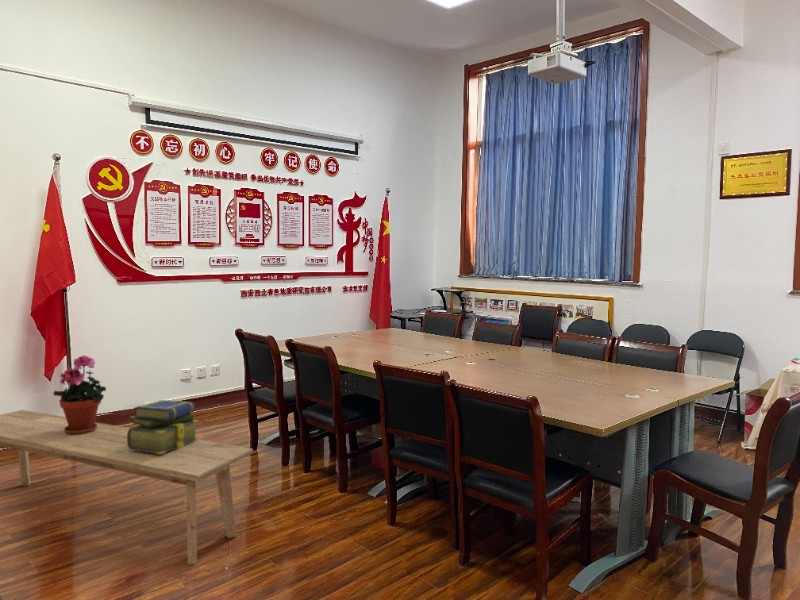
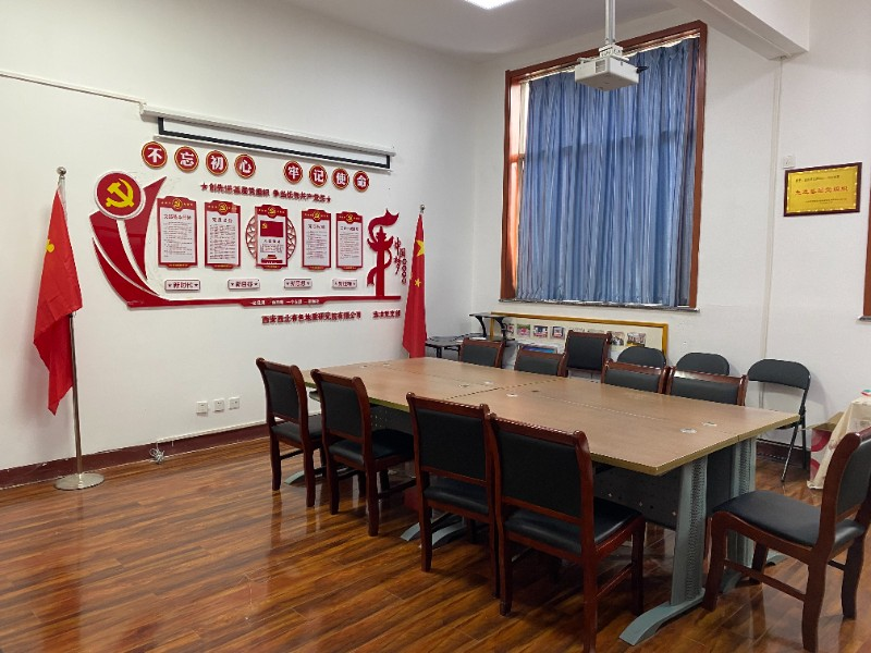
- potted plant (80, 392)
- bench (98, 466)
- stack of books (163, 423)
